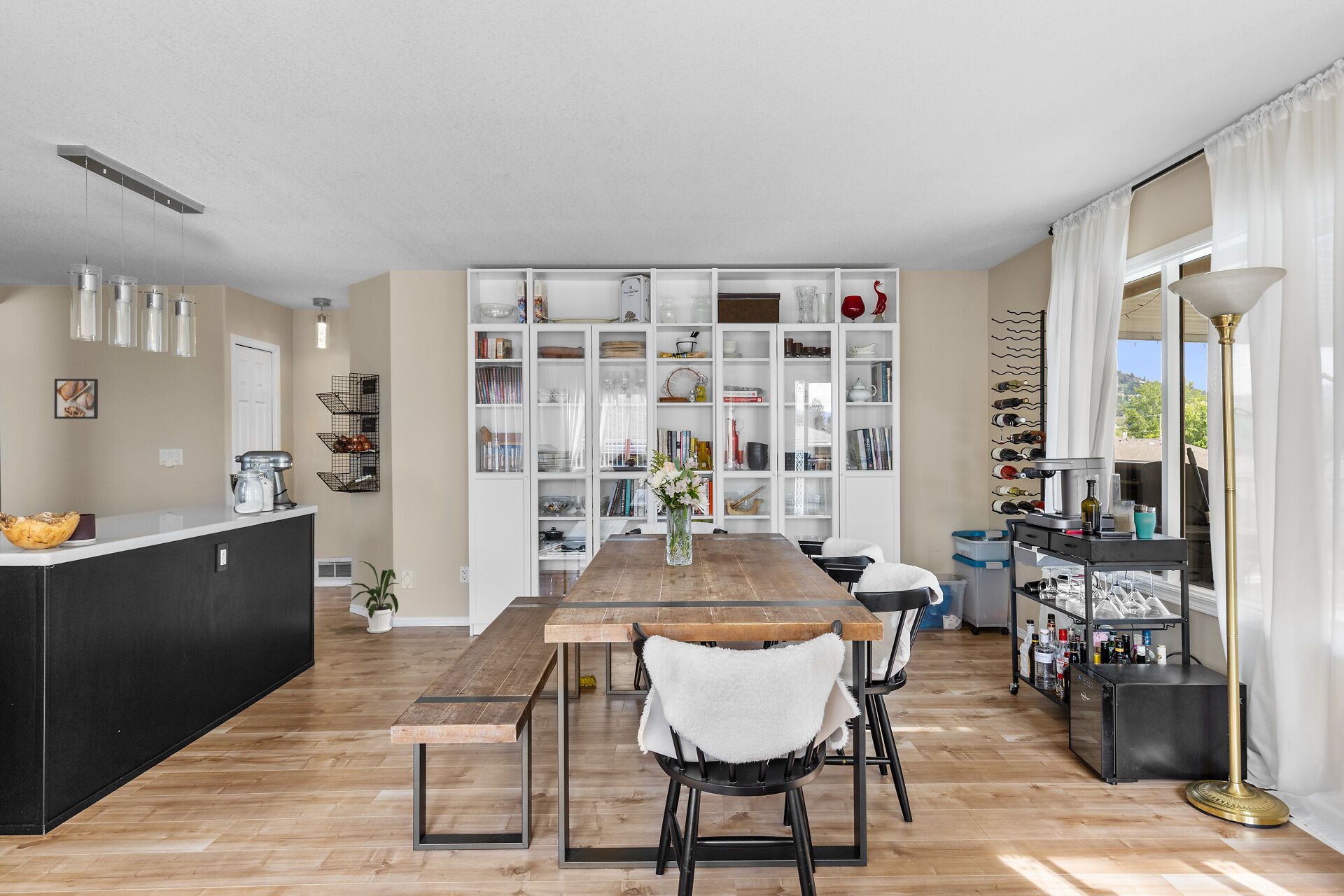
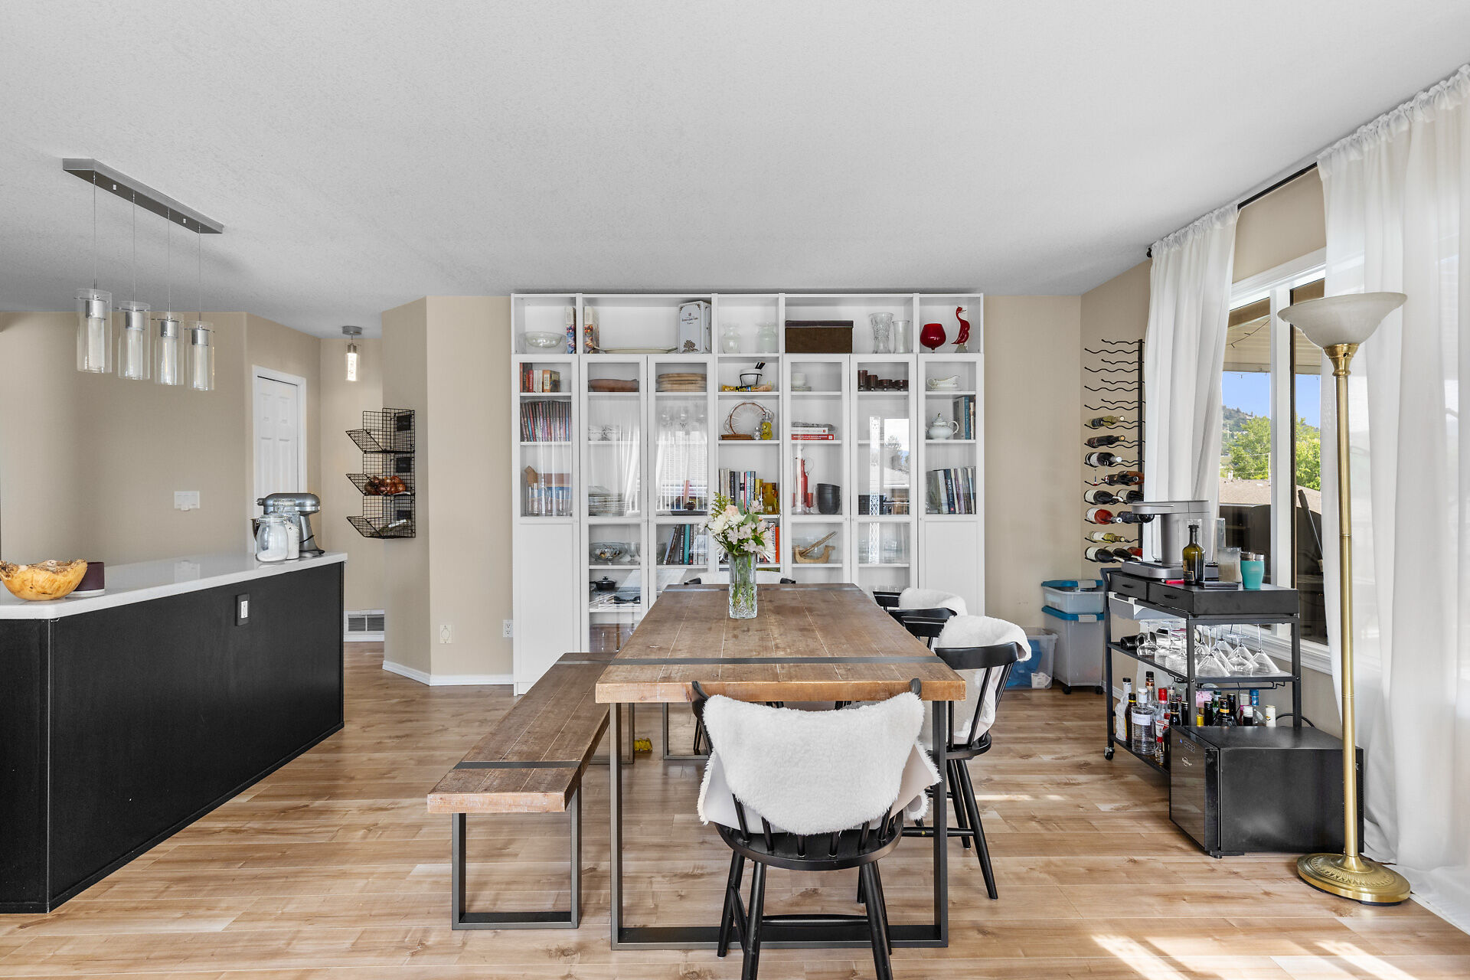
- house plant (377, 596)
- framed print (76, 398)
